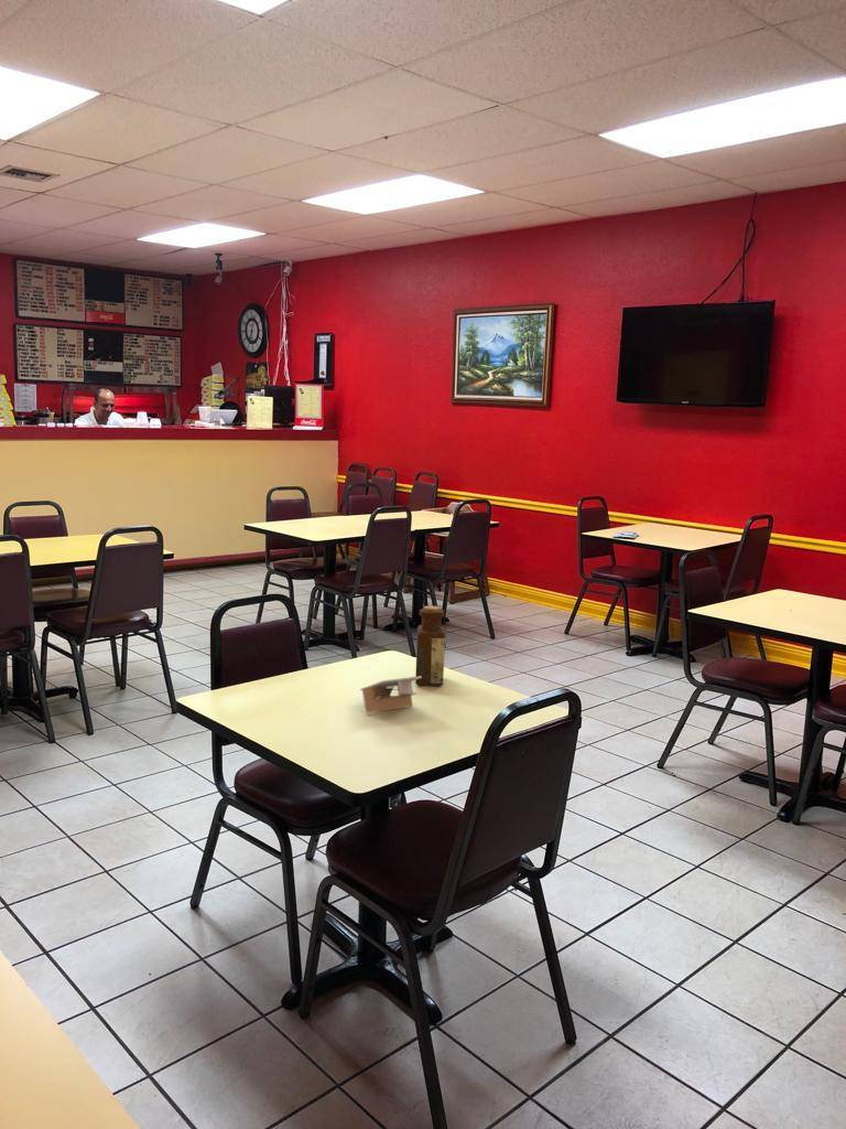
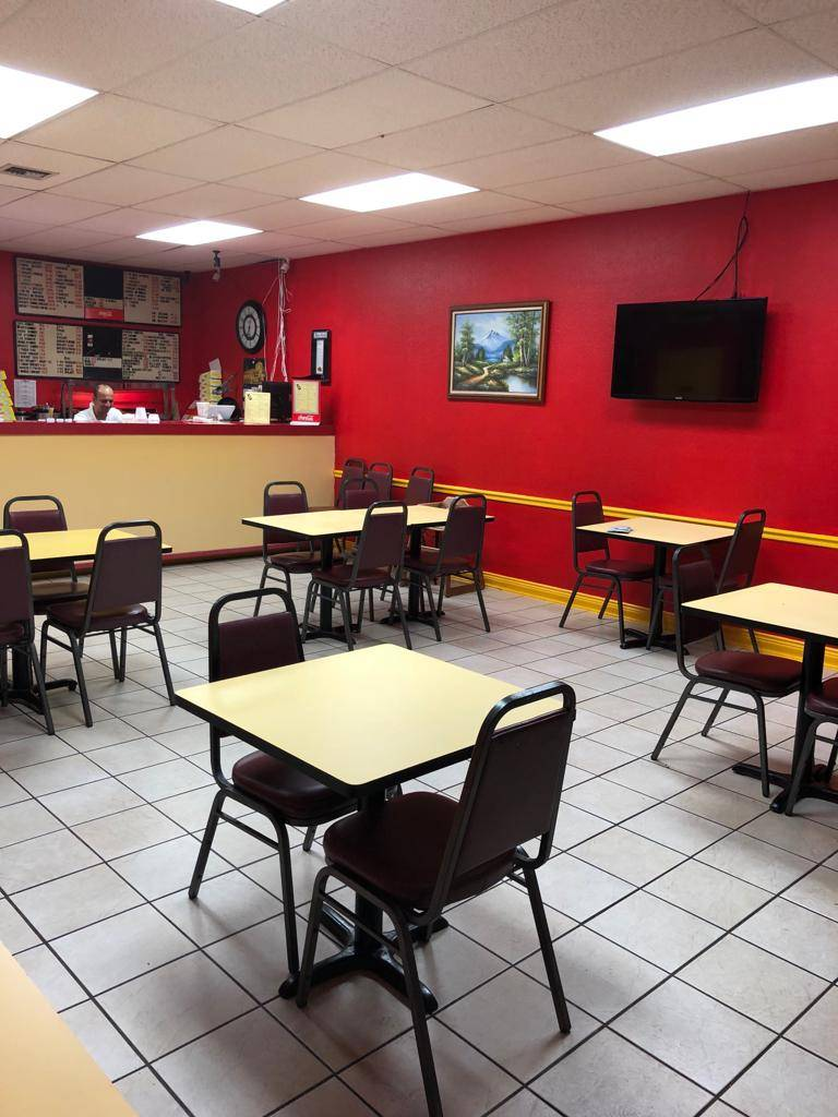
- bottle (430, 644)
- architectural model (388, 690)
